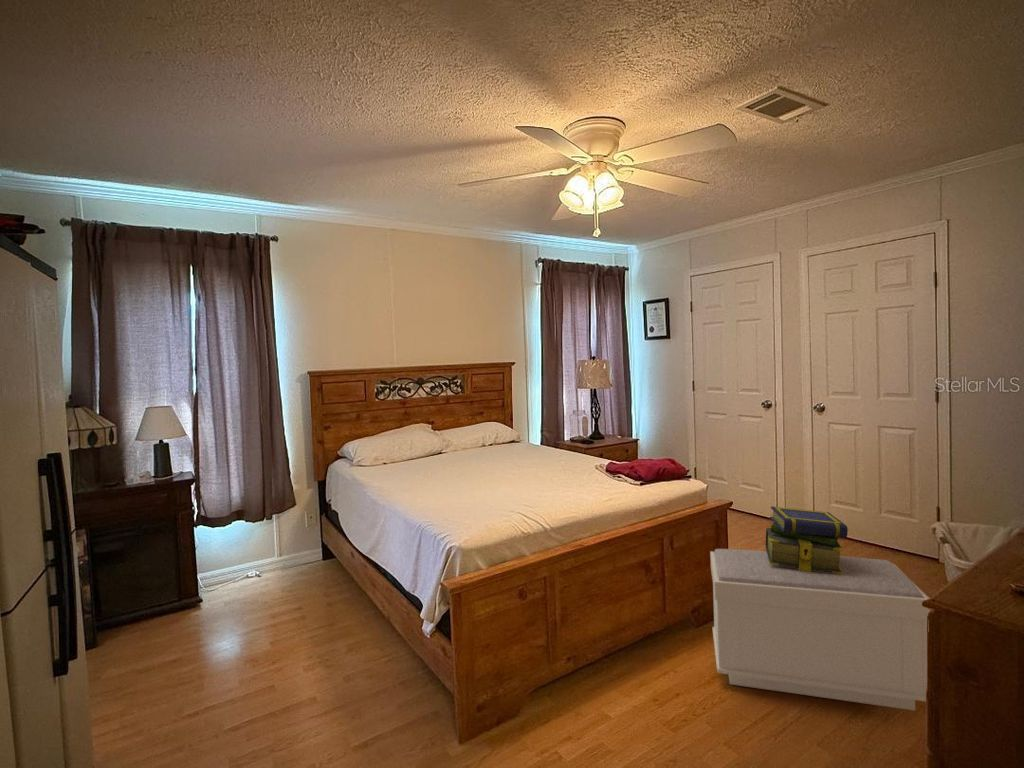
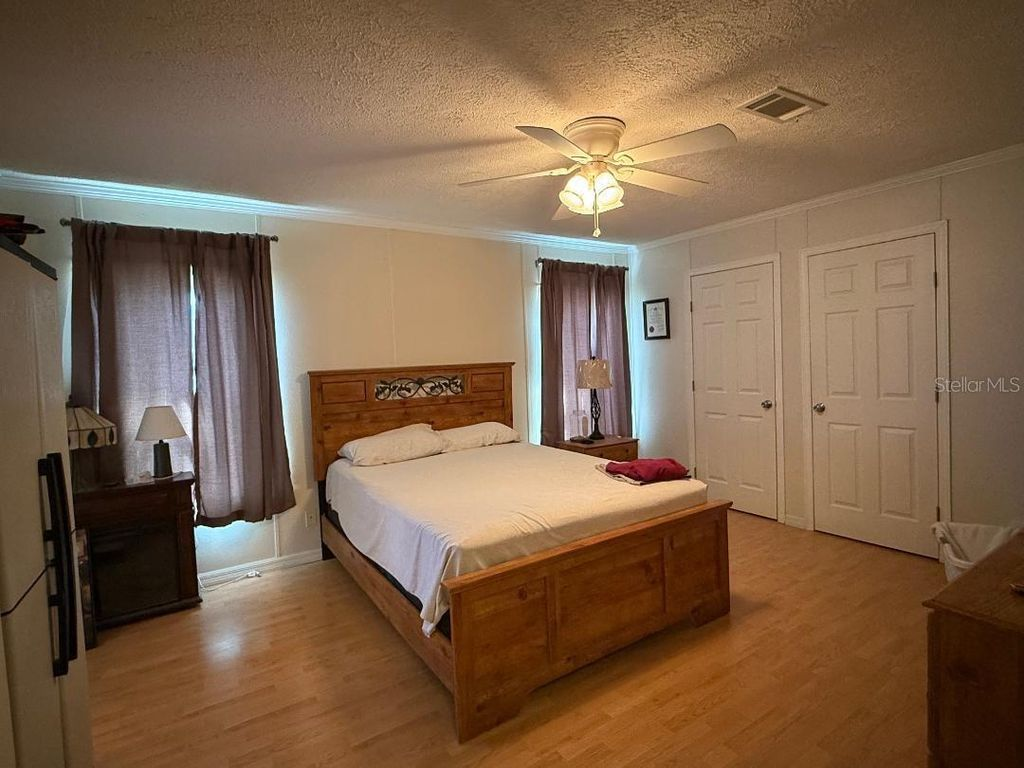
- bench (807, 619)
- stack of books (804, 536)
